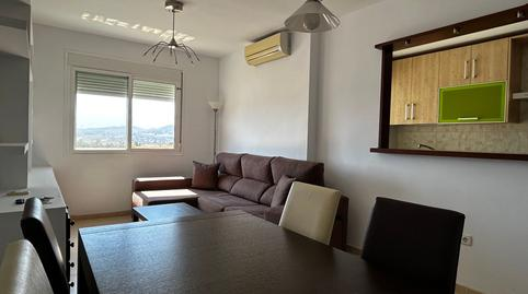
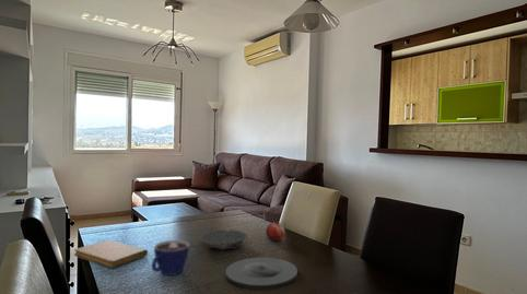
+ plate (261, 269)
+ fruit (274, 228)
+ cup (167, 259)
+ bowl (223, 240)
+ notebook (110, 251)
